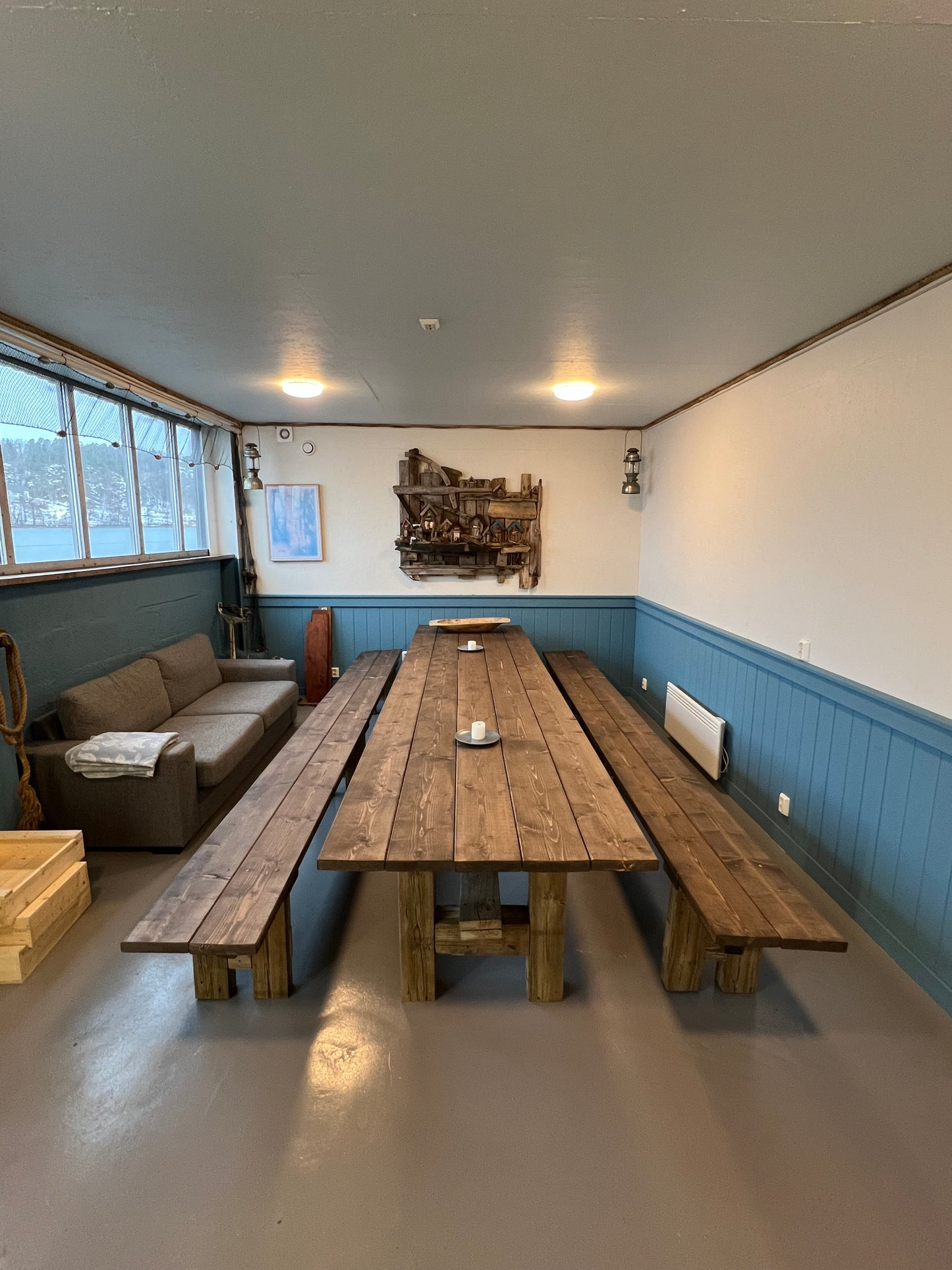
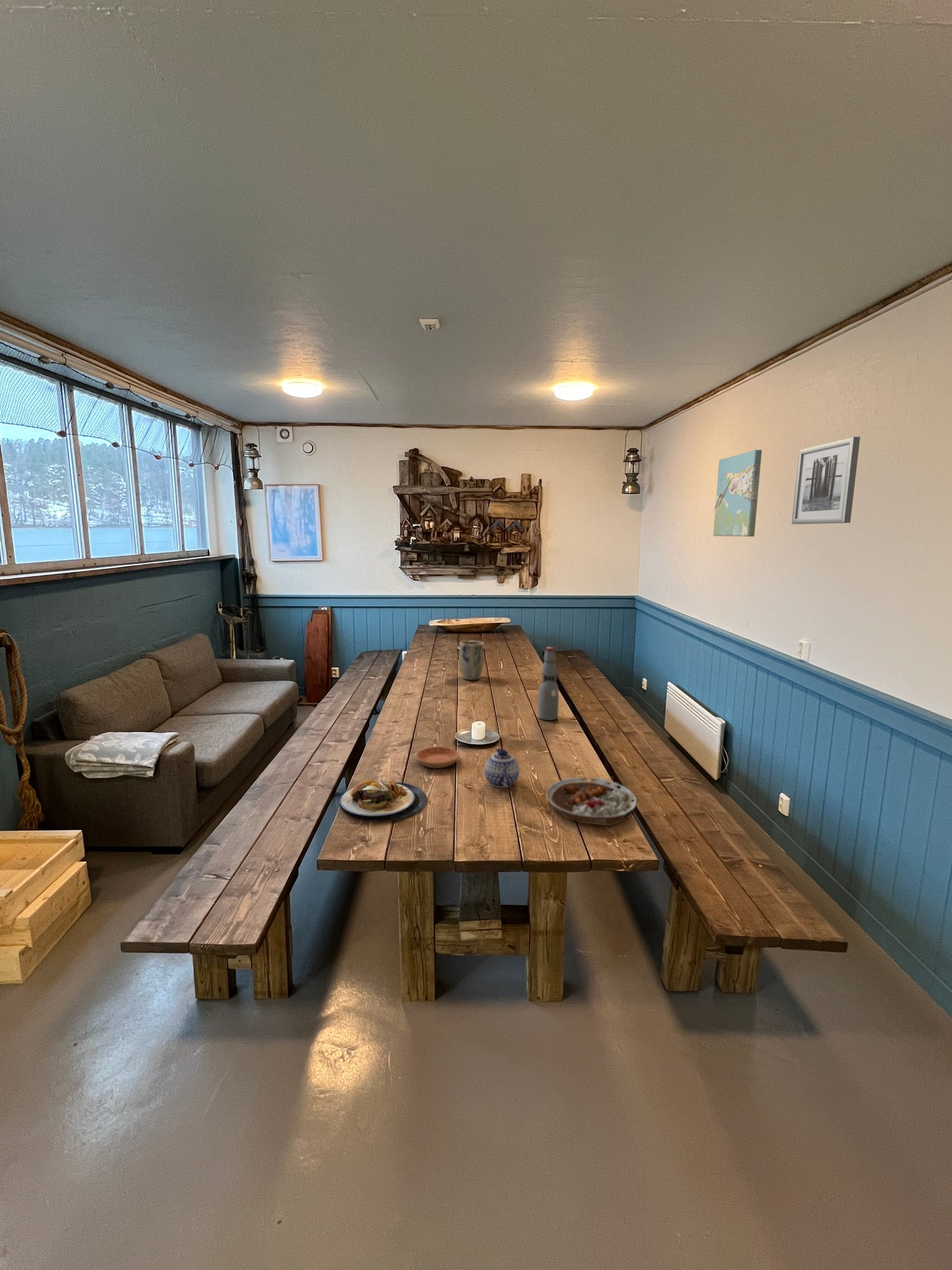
+ bottle (549, 683)
+ plate (383, 789)
+ plate (591, 797)
+ saucer (437, 758)
+ teapot (501, 766)
+ wall art (823, 484)
+ plant pot (471, 660)
+ map (735, 496)
